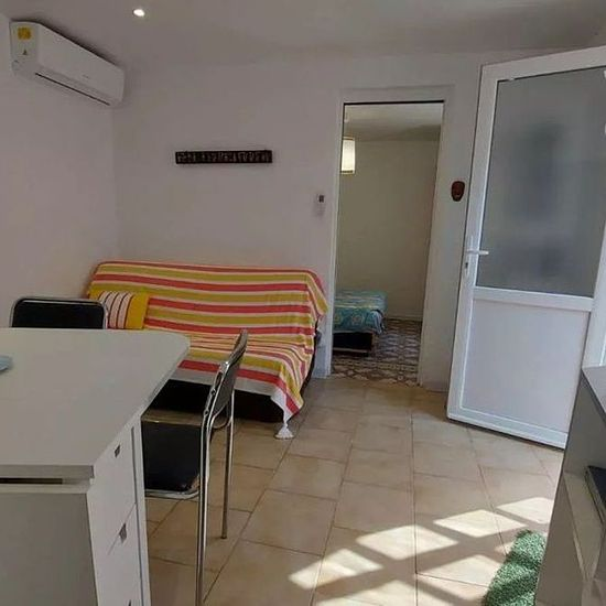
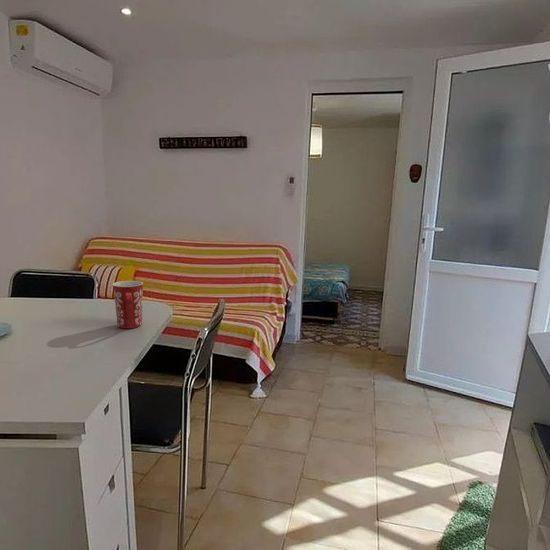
+ mug (128, 305)
